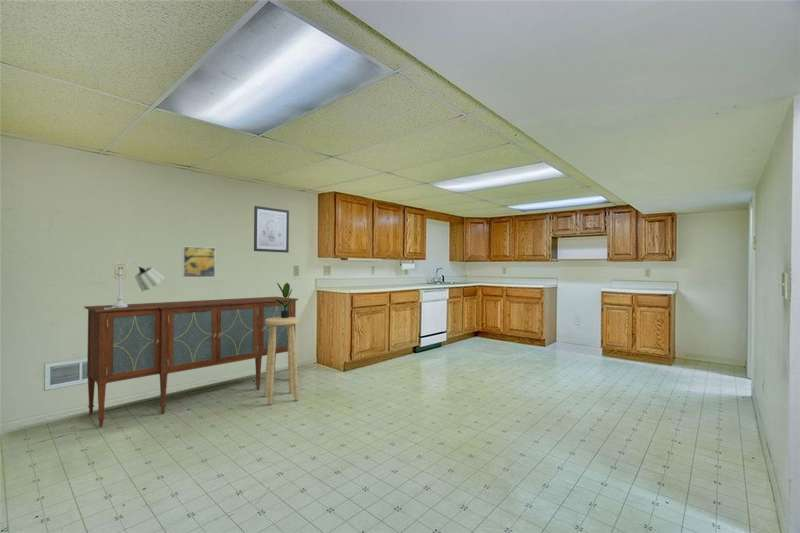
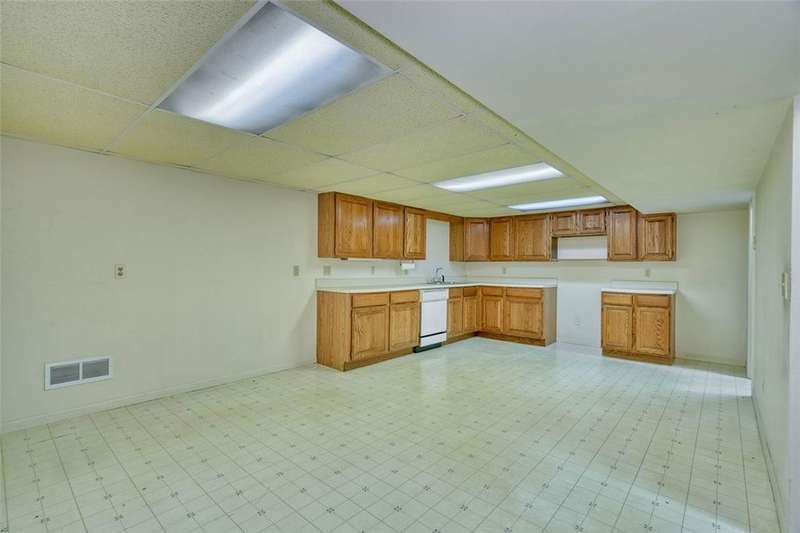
- potted plant (285, 298)
- table lamp (137, 281)
- sideboard (206, 348)
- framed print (199, 262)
- wall art (272, 230)
- stool (288, 358)
